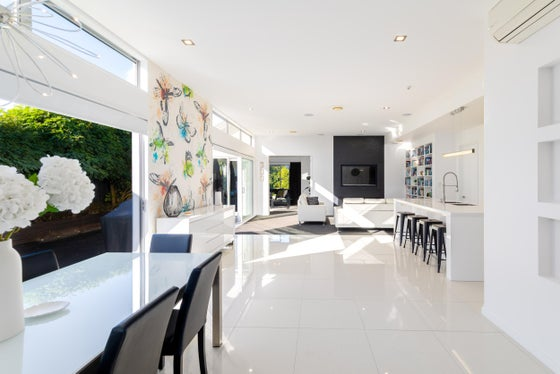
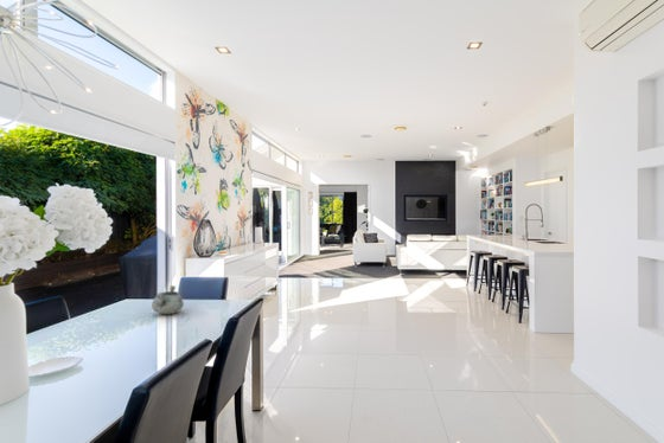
+ decorative bowl (167, 301)
